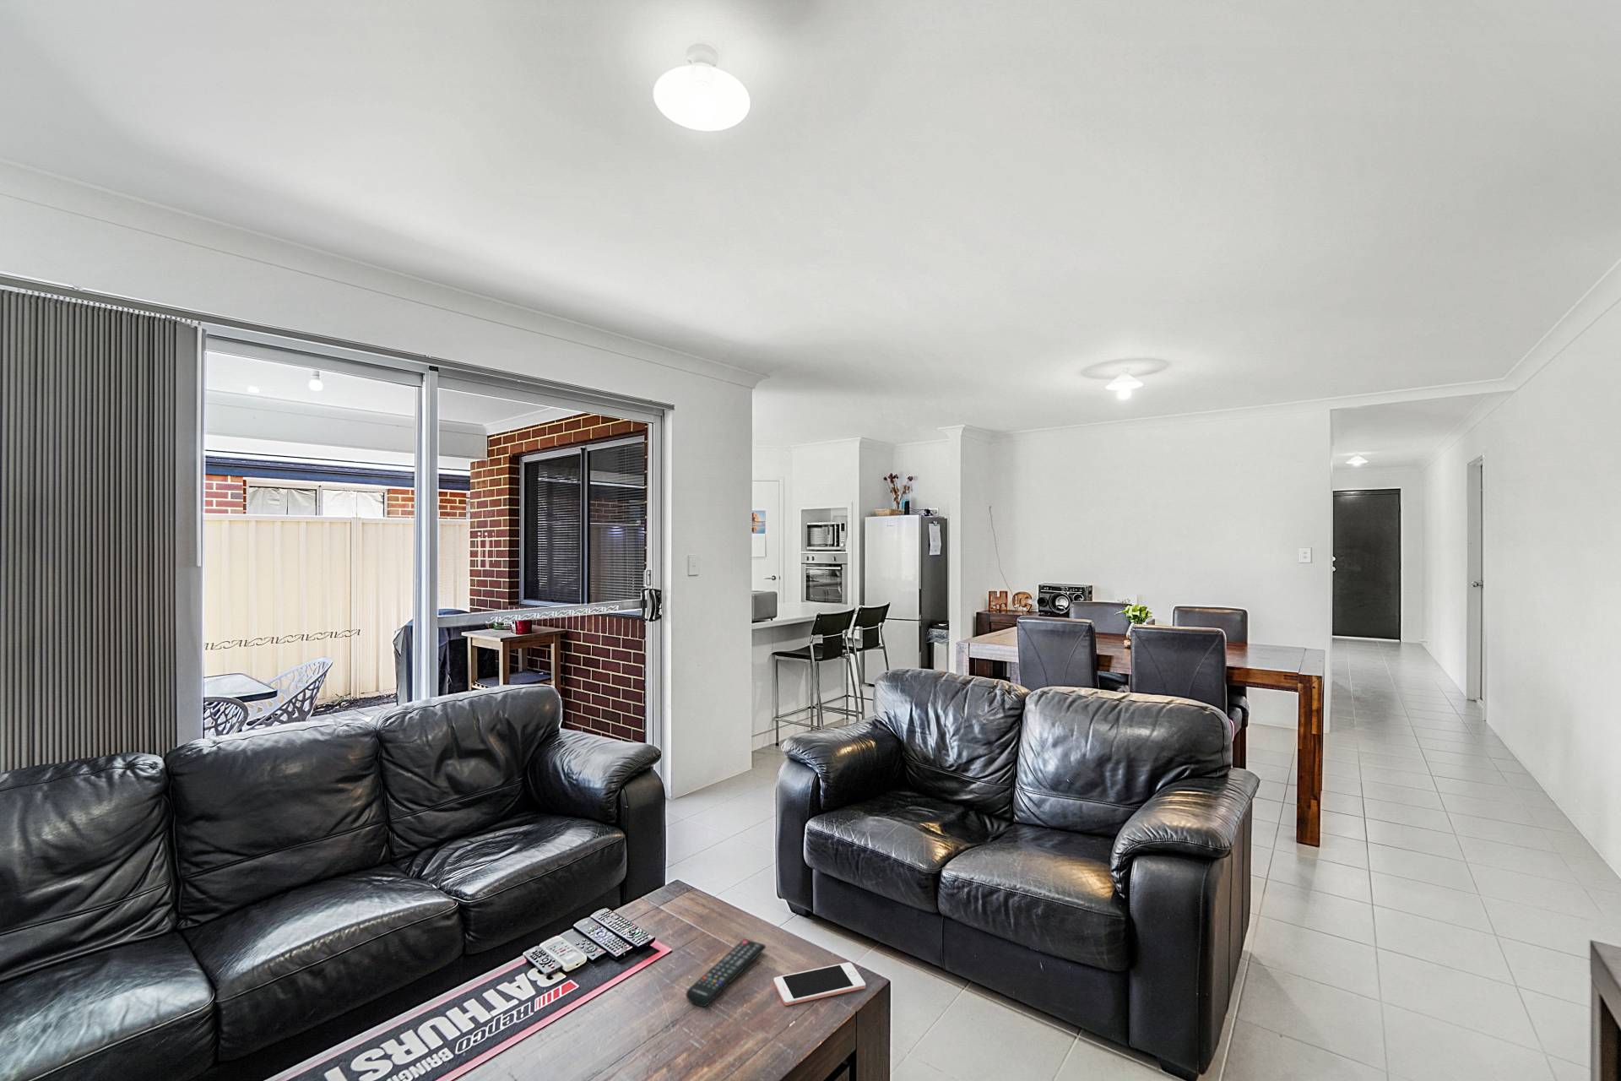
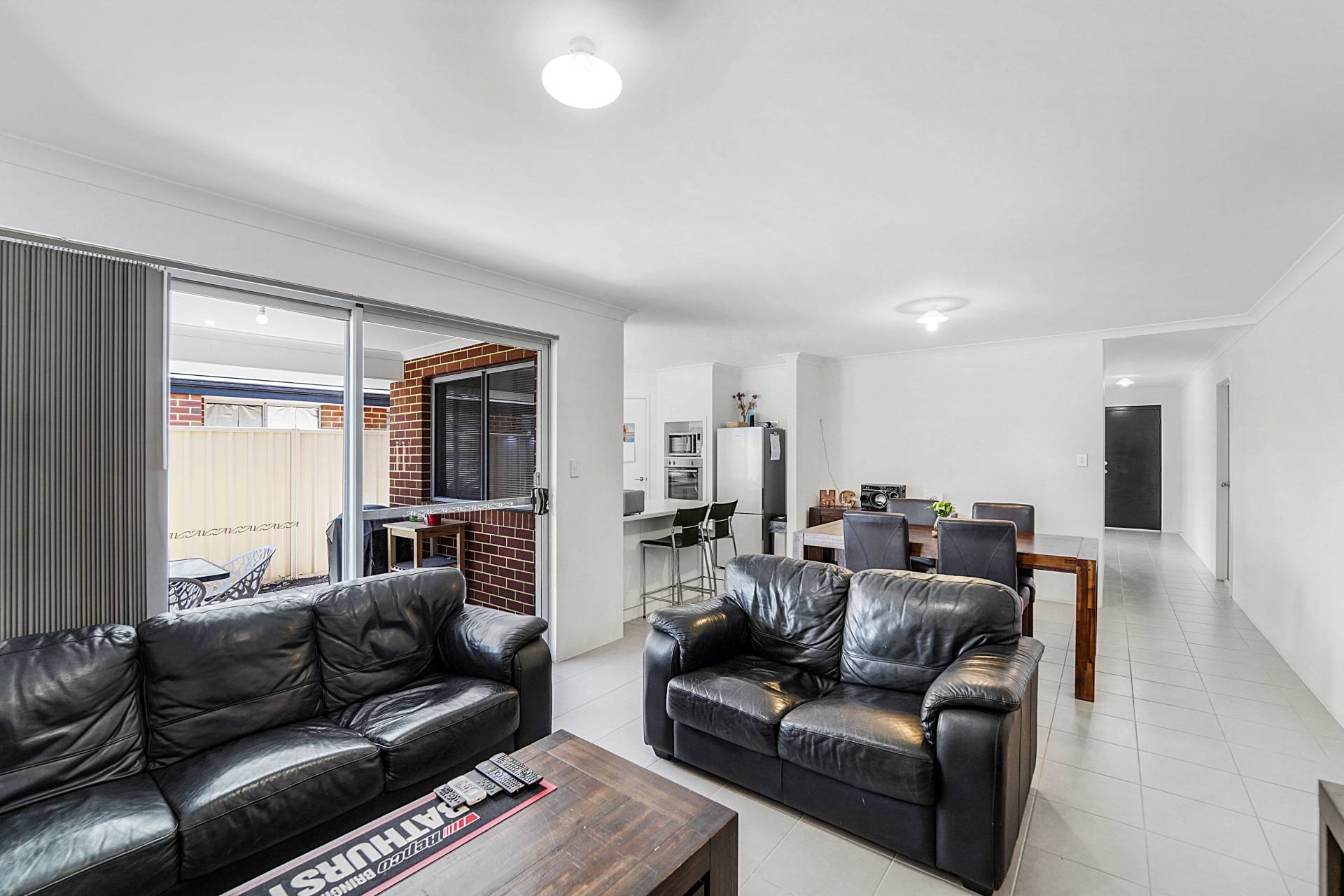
- remote control (727, 970)
- cell phone (819, 983)
